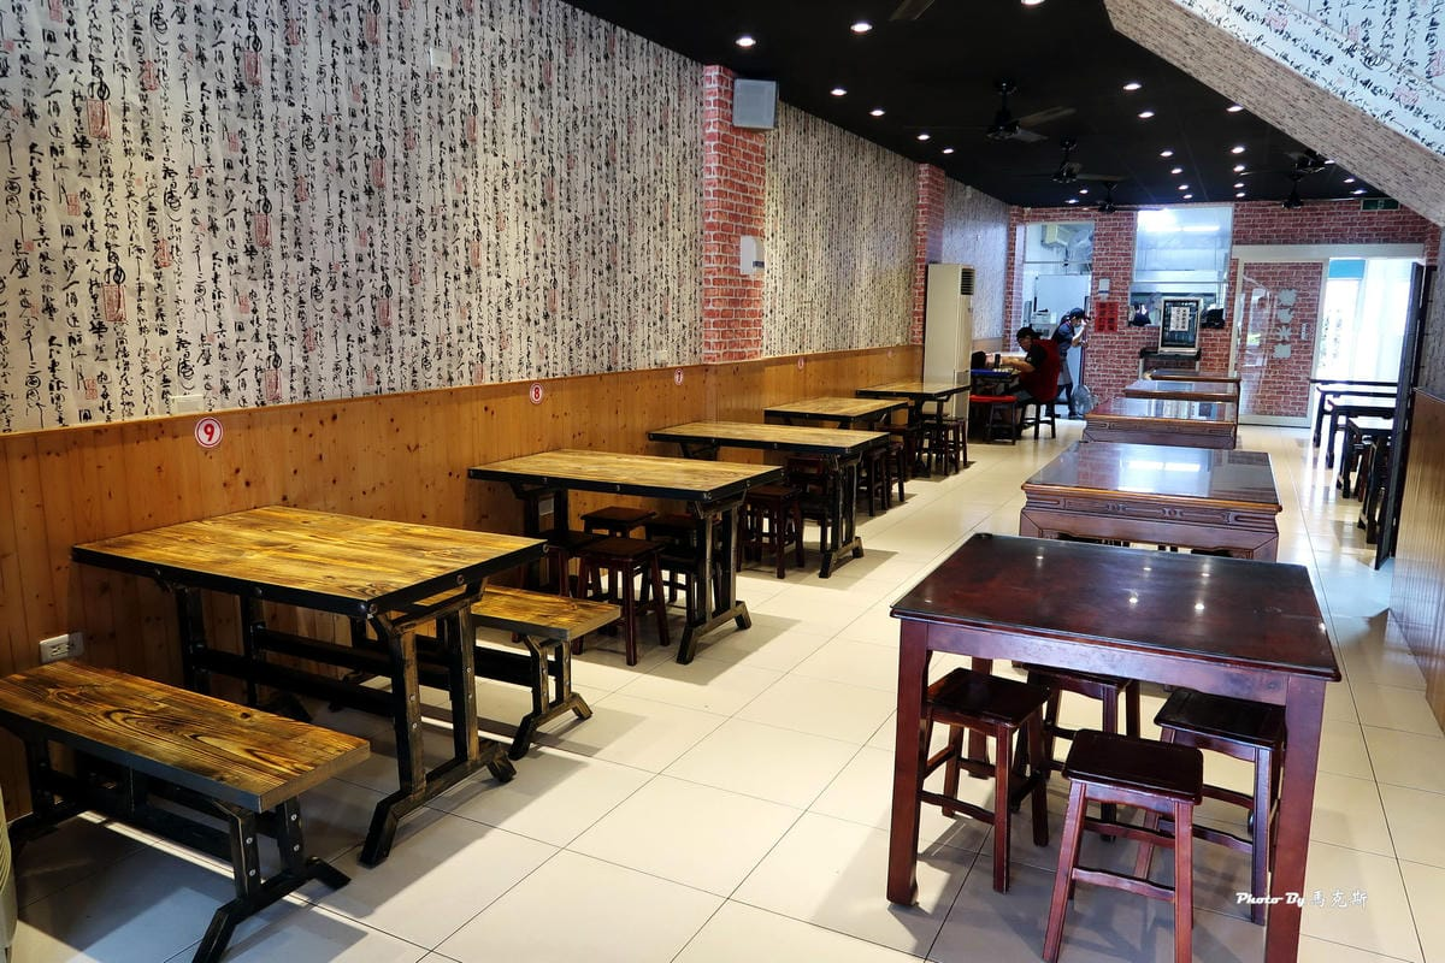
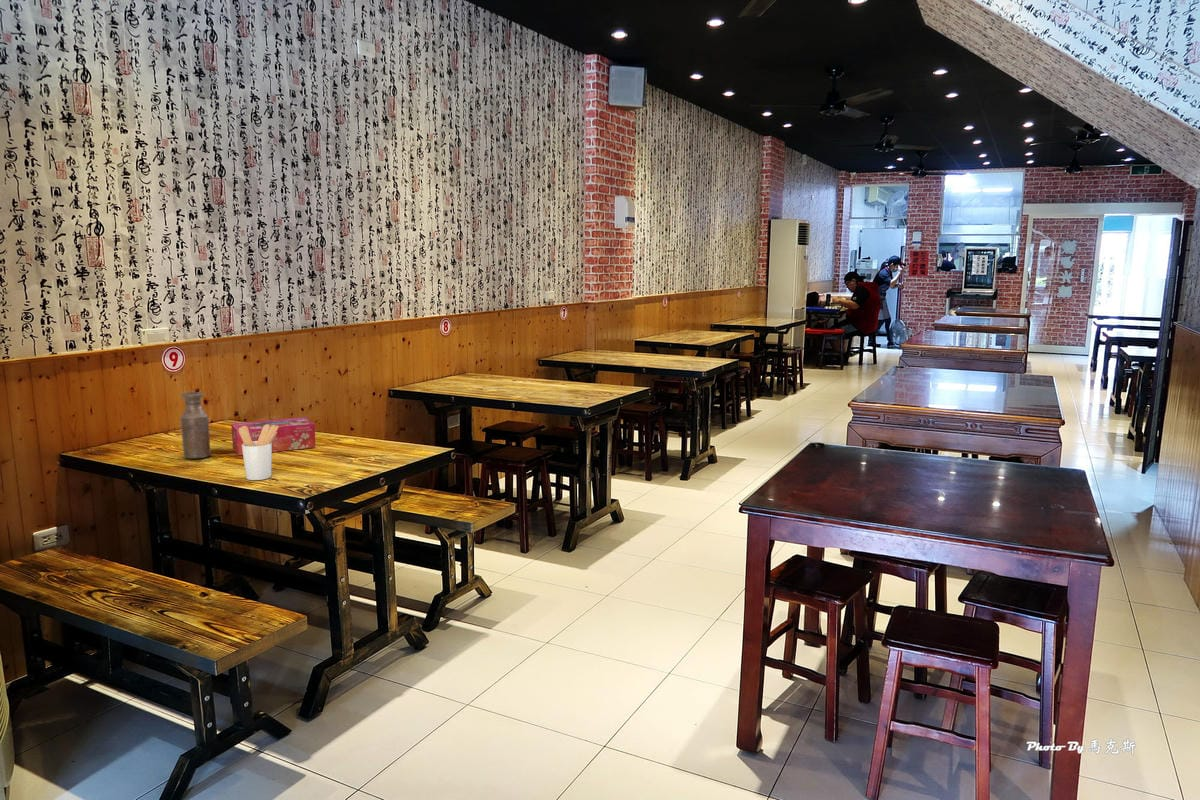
+ utensil holder (261, 450)
+ tissue box (275, 436)
+ bottle (195, 425)
